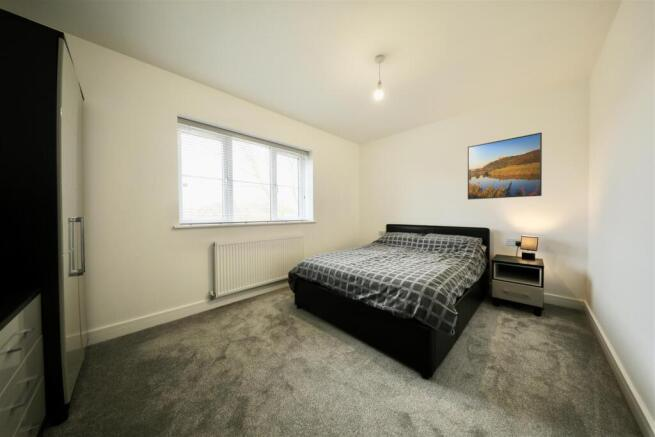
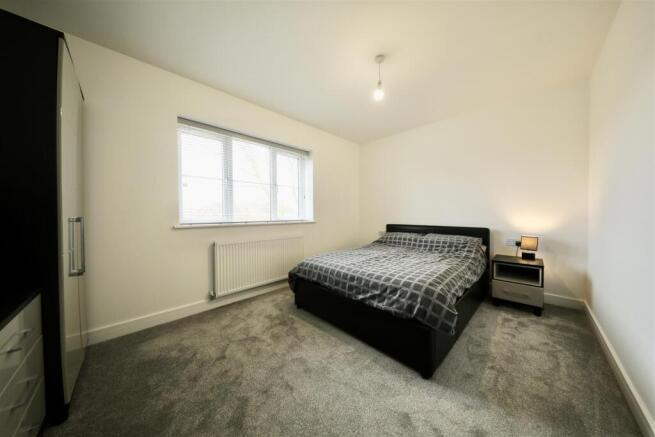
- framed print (501, 169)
